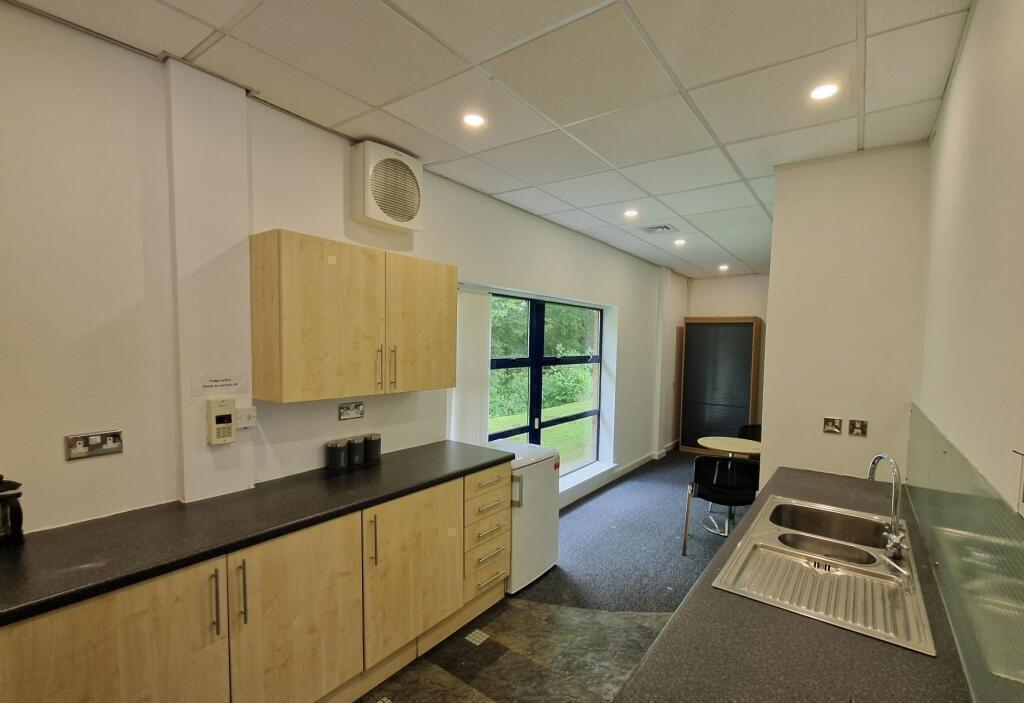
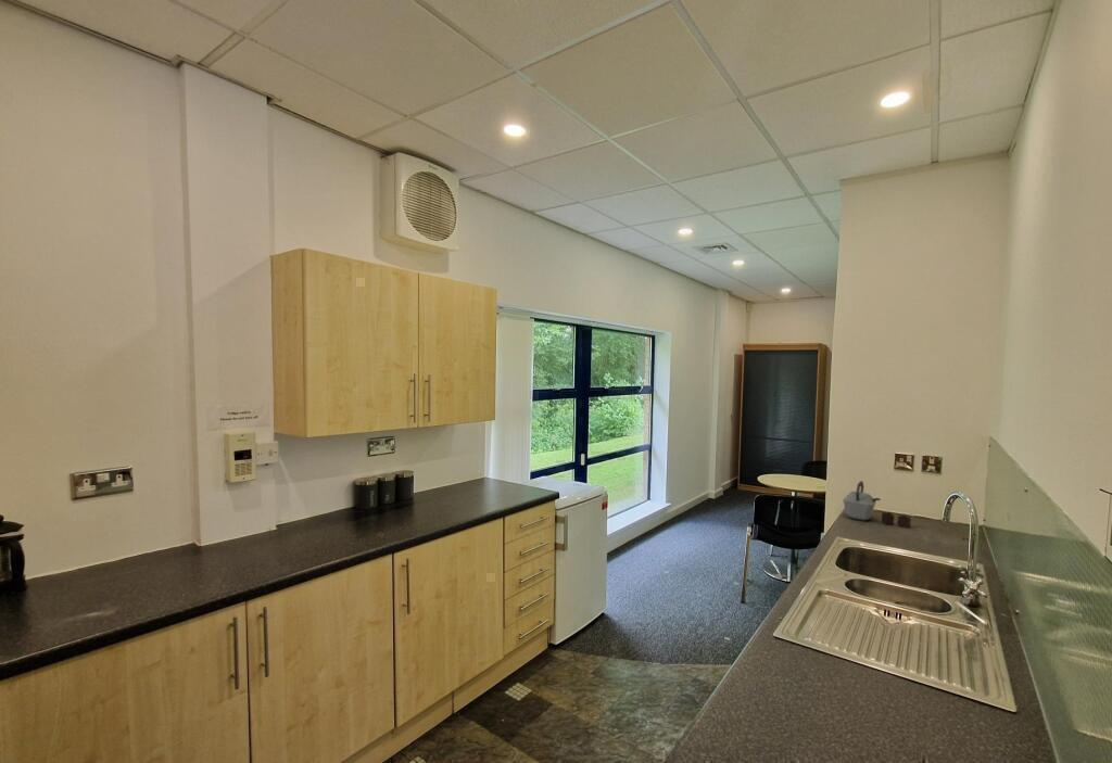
+ kettle (875, 501)
